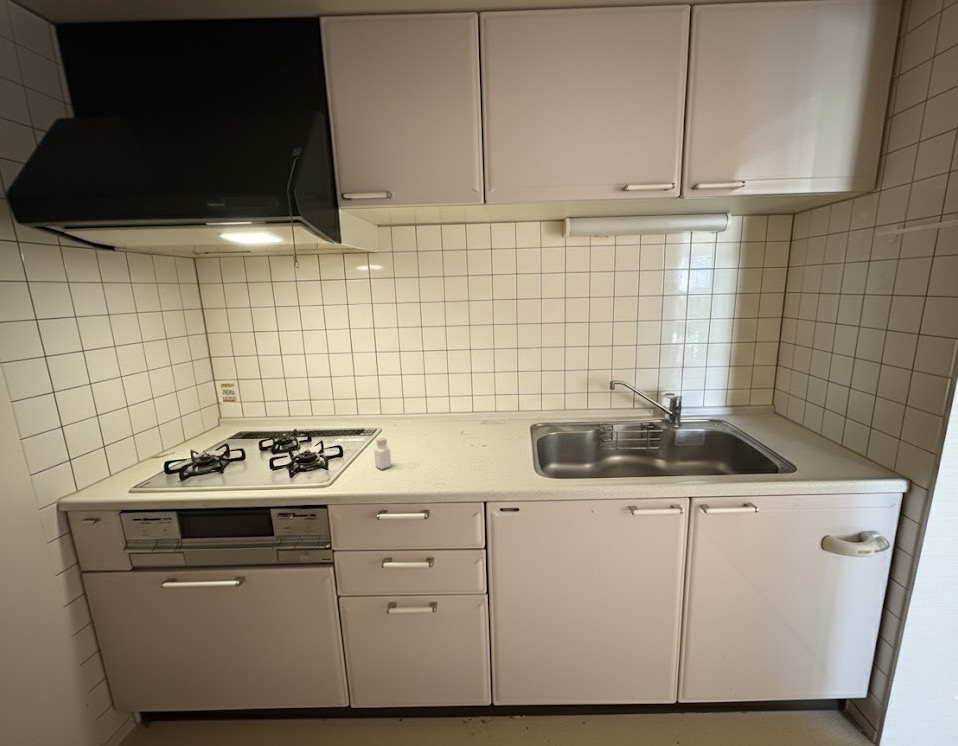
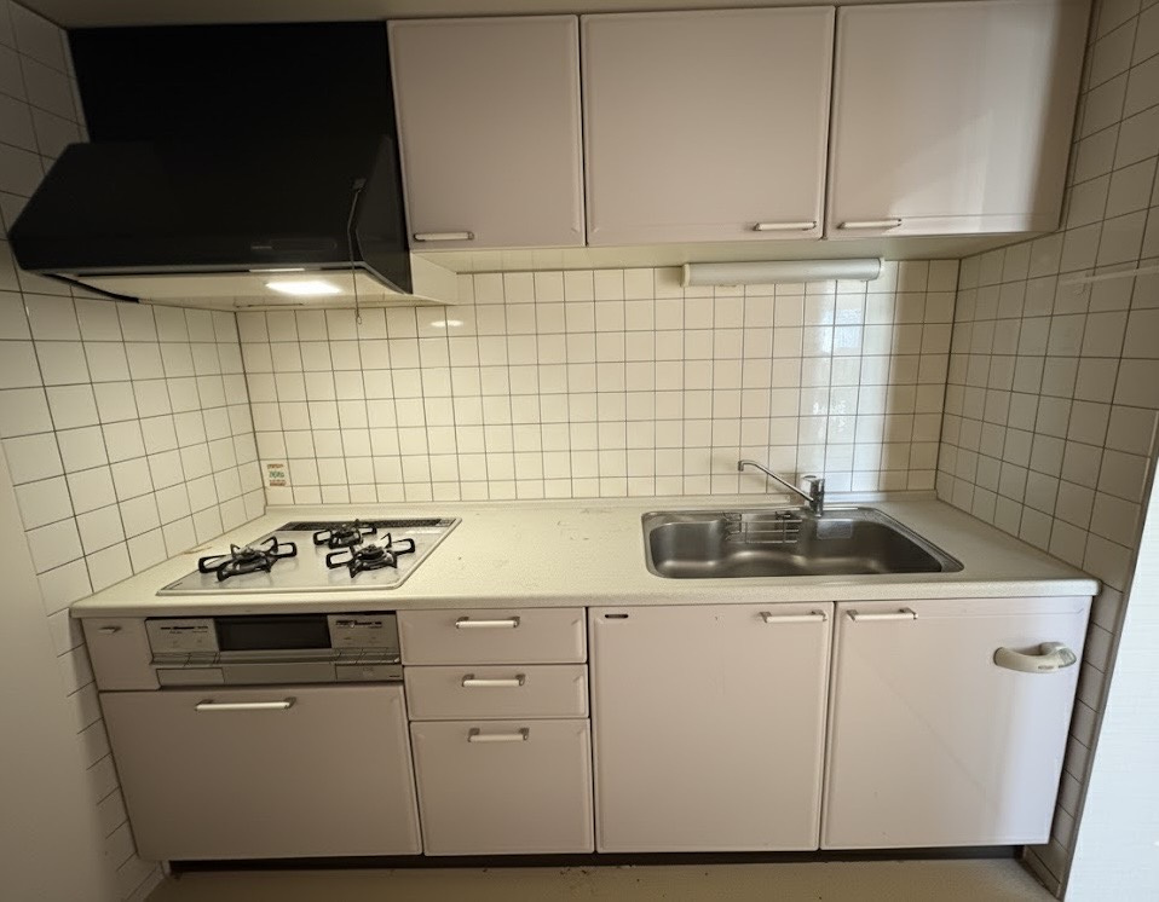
- pepper shaker (382, 452)
